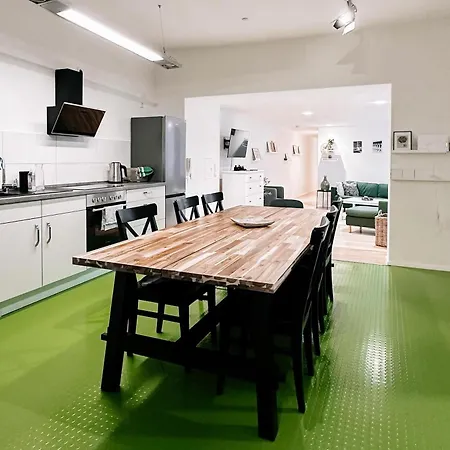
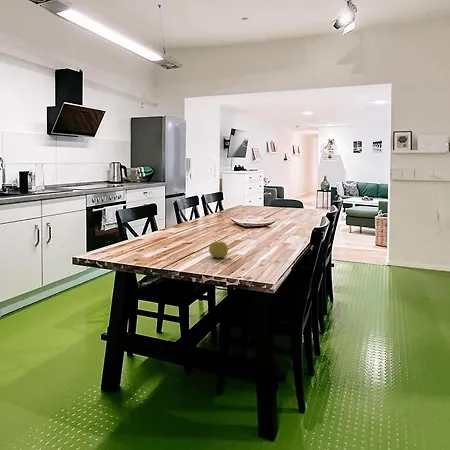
+ fruit (218, 249)
